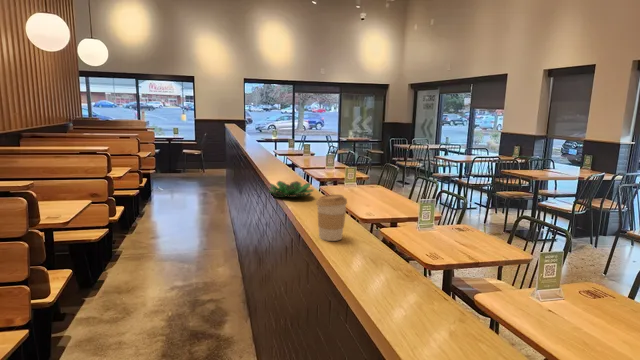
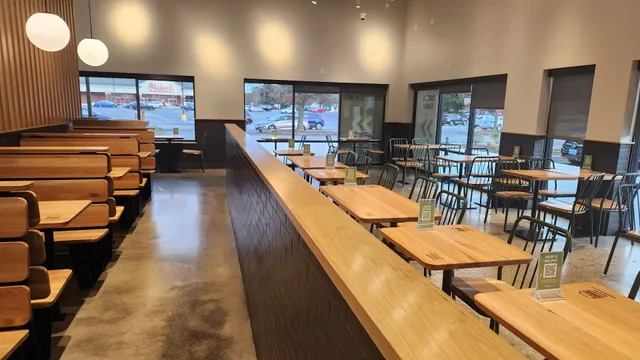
- succulent plant (290, 188)
- coffee cup (331, 216)
